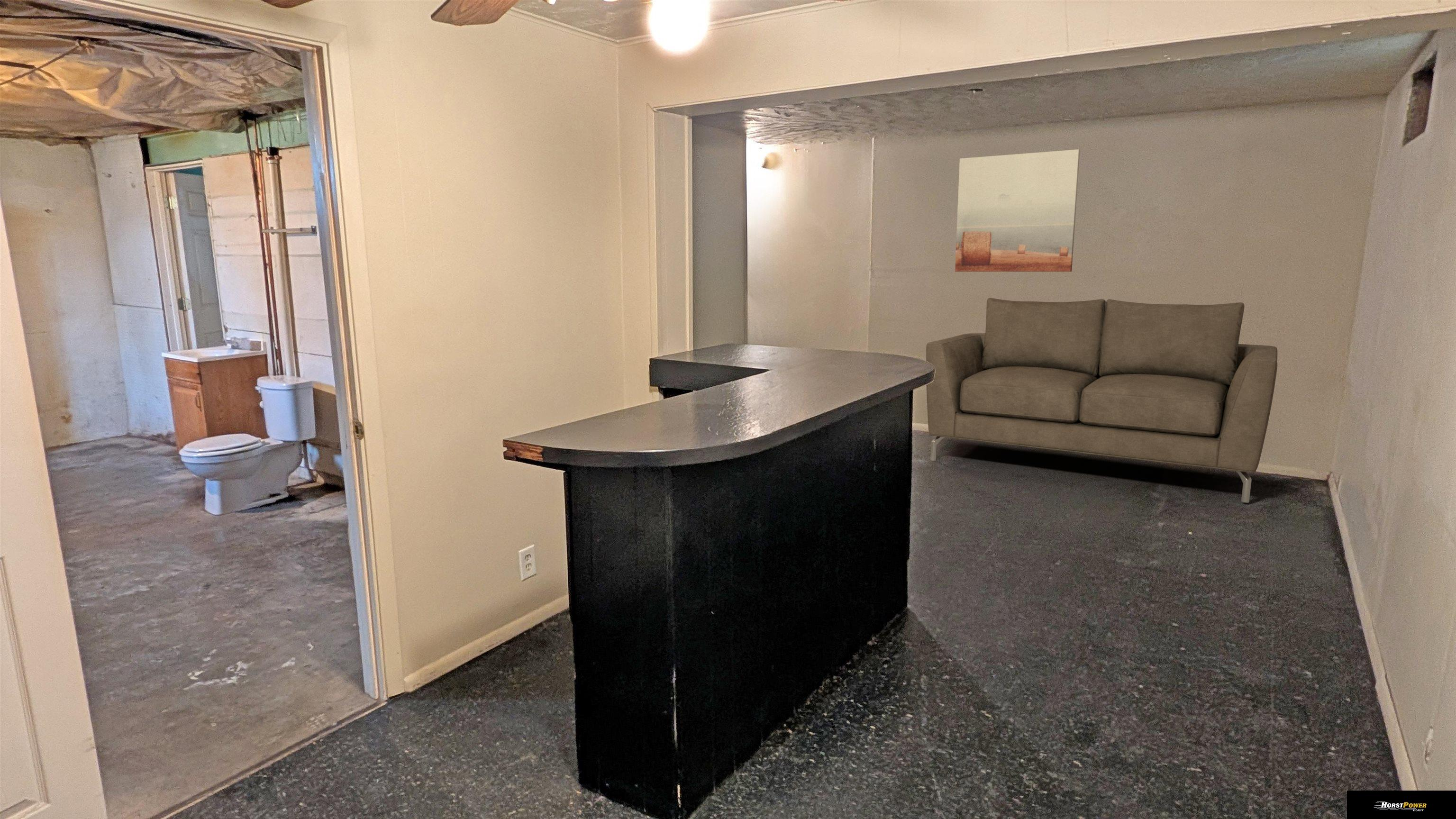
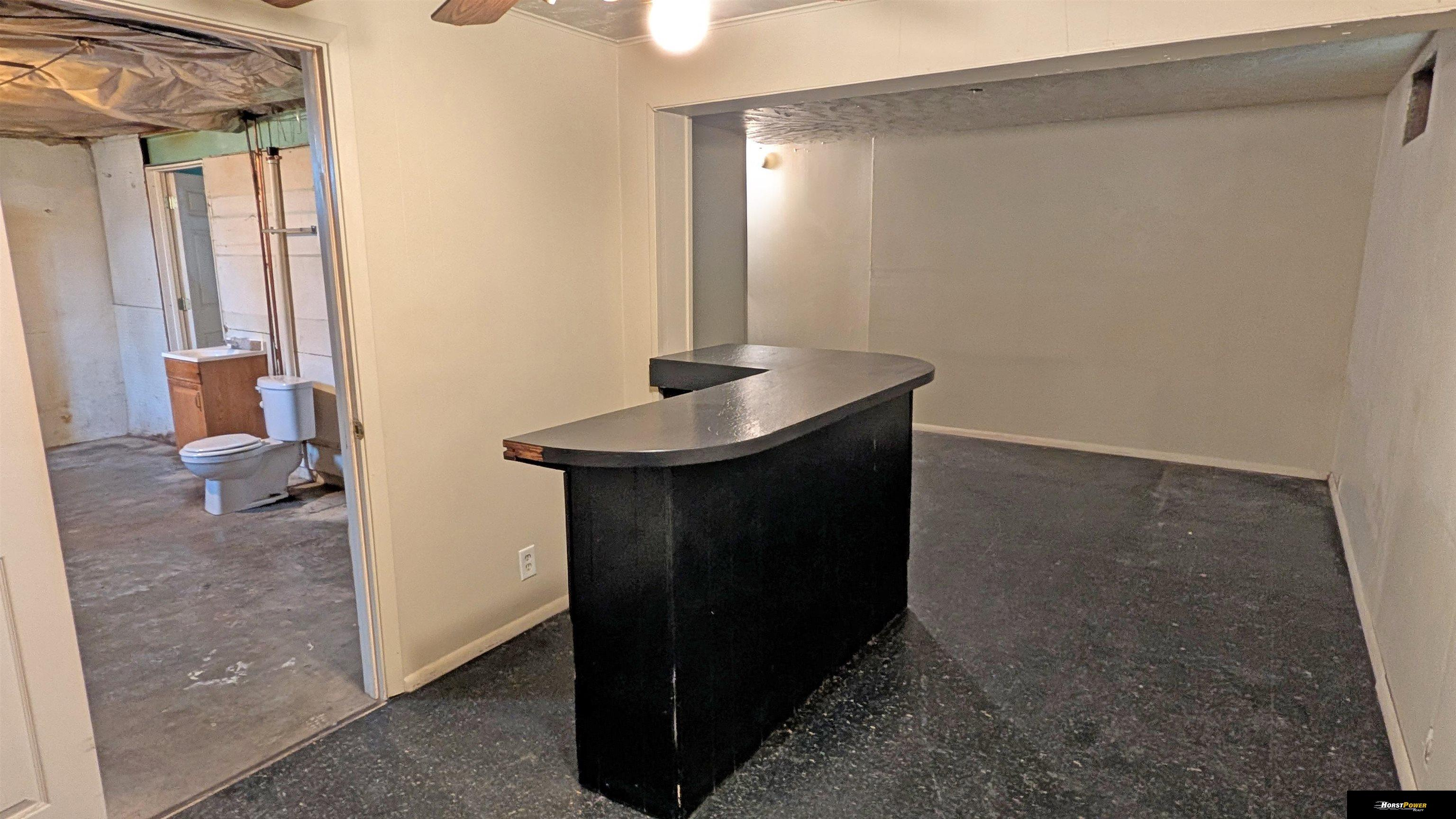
- wall art (1014, 214)
- sofa (1092, 384)
